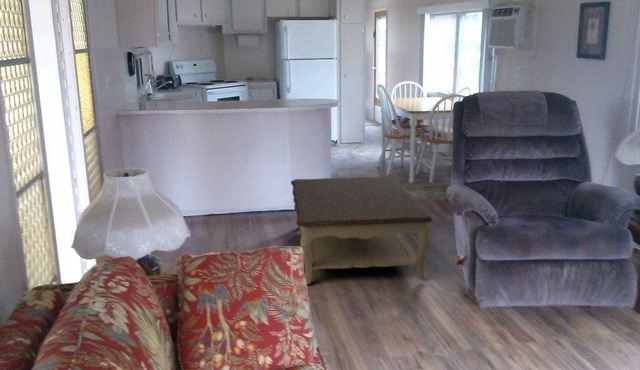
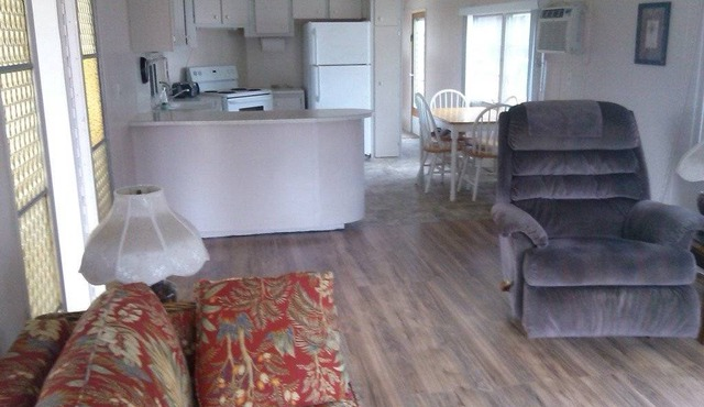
- coffee table (352, 223)
